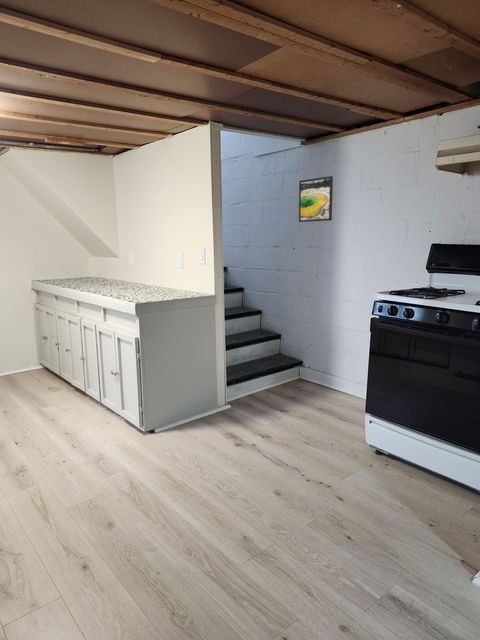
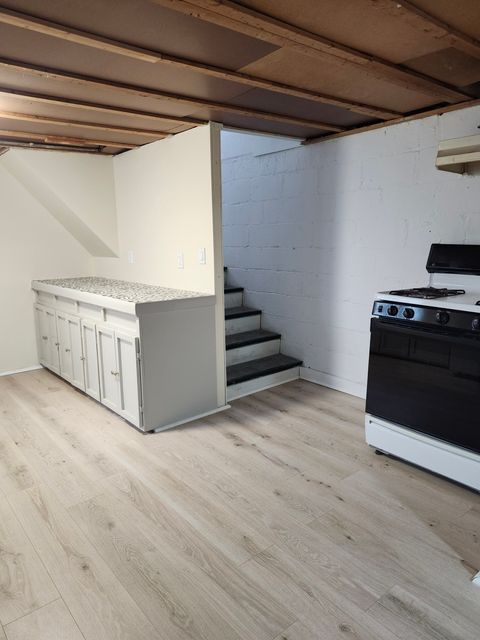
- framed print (315, 200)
